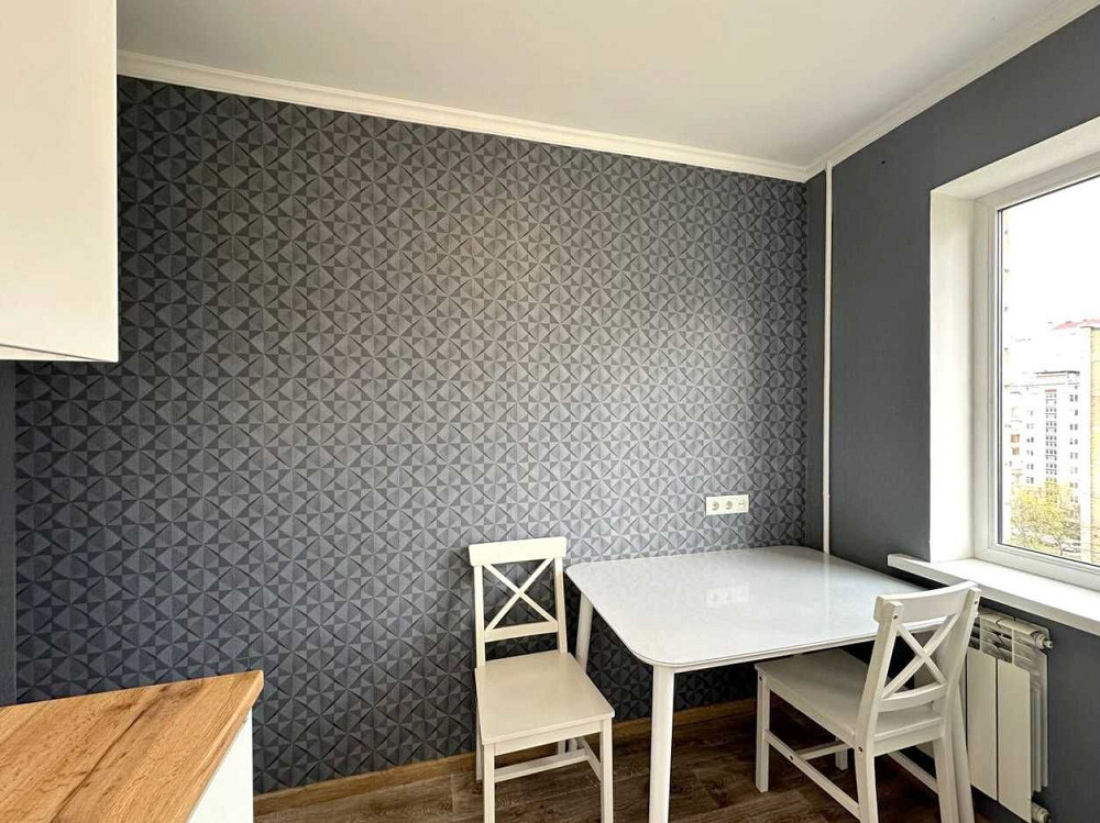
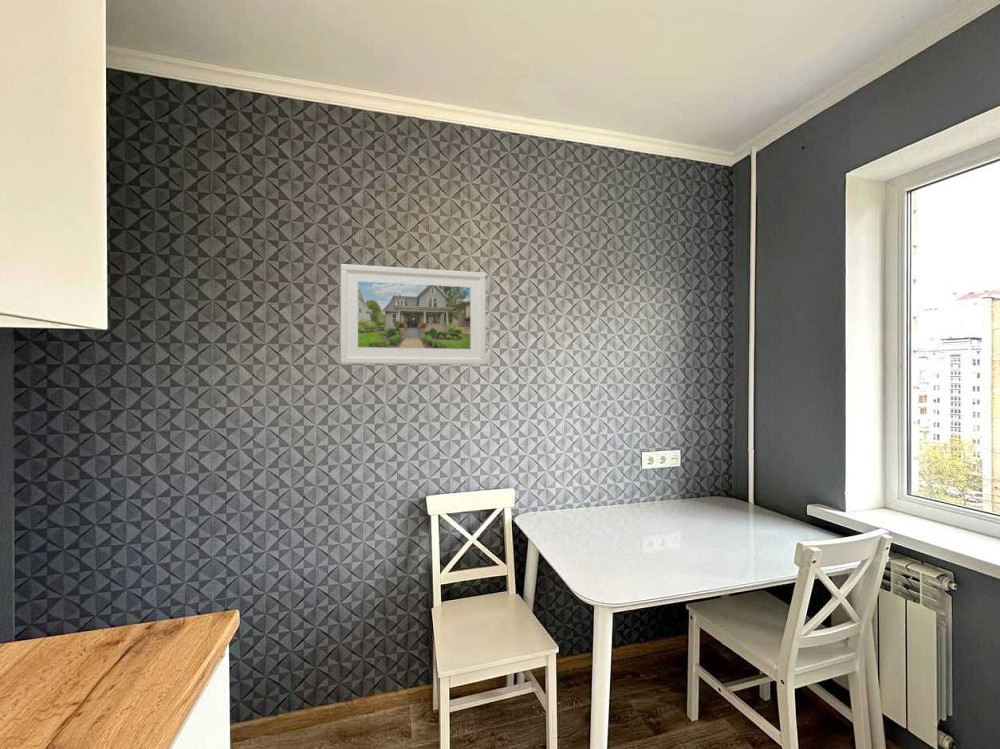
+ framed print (415, 316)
